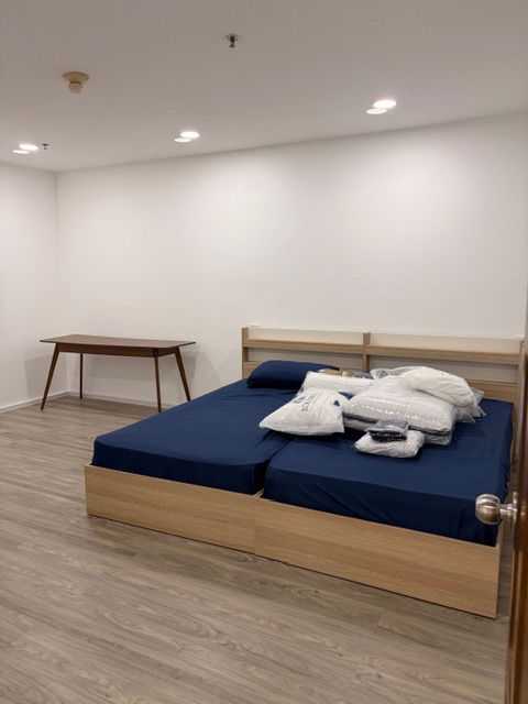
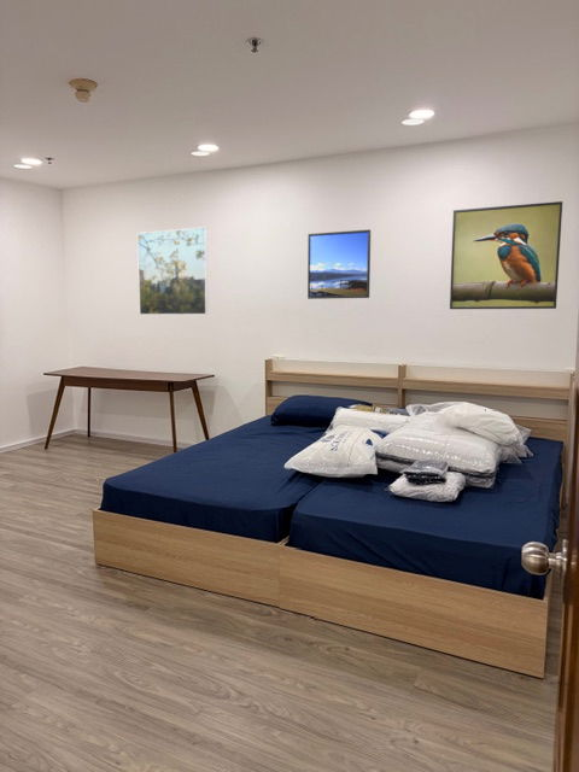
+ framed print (171, 273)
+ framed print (503, 258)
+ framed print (338, 265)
